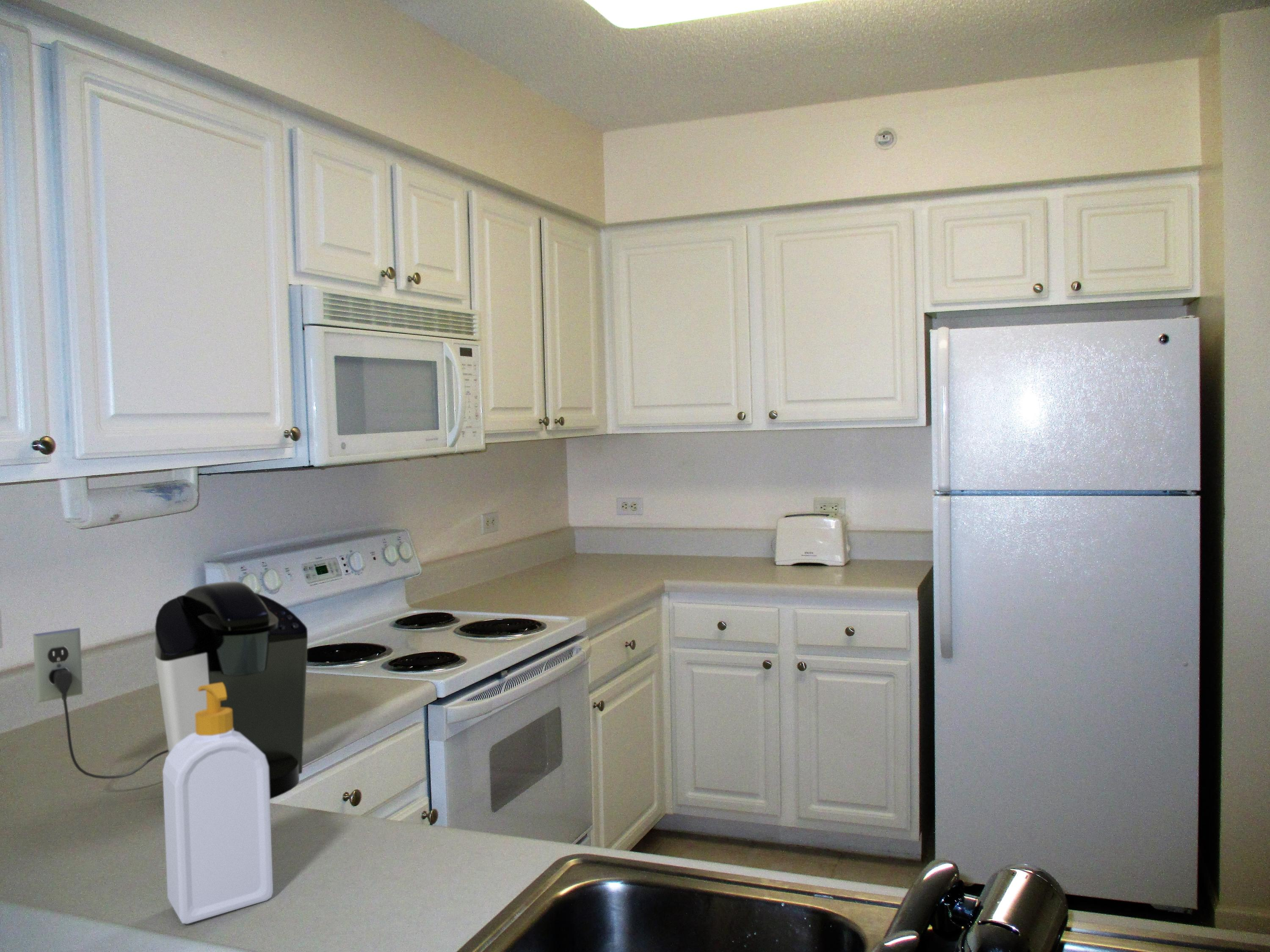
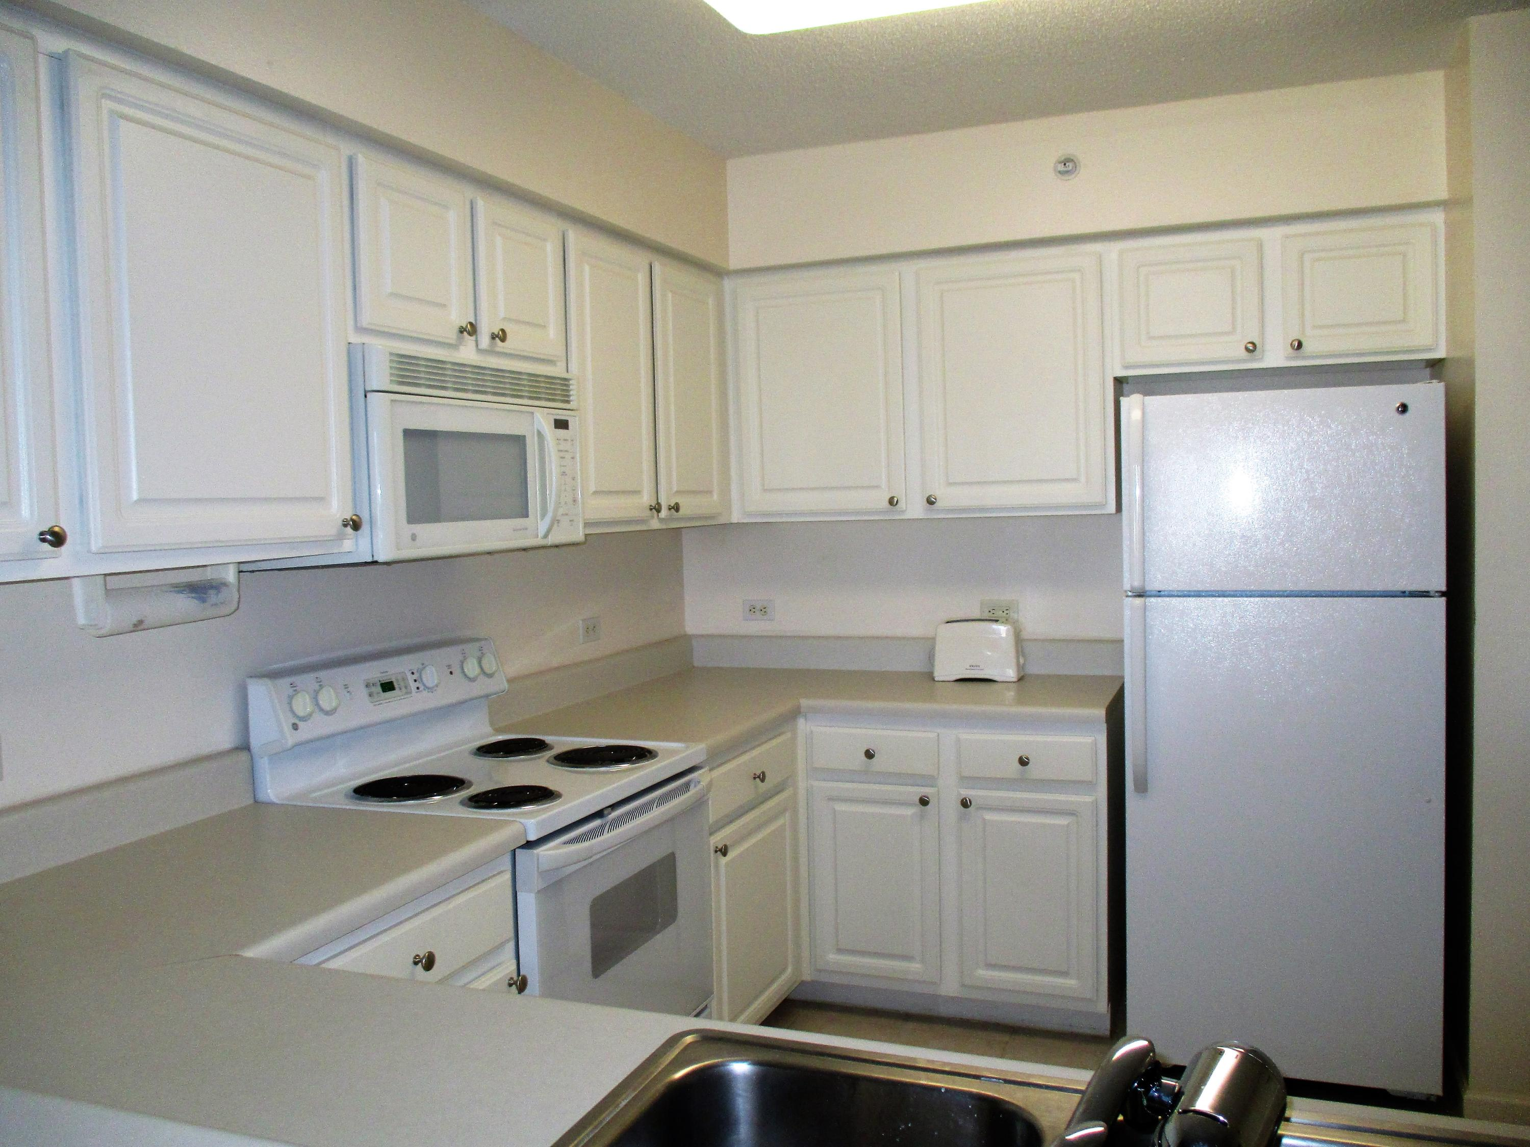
- coffee maker (189, 691)
- soap bottle (218, 794)
